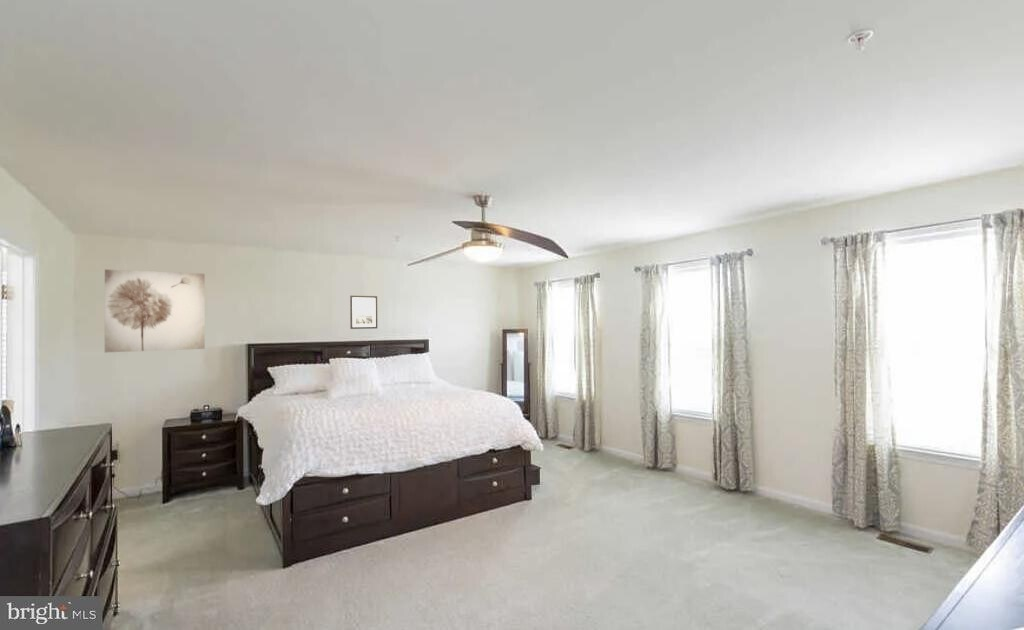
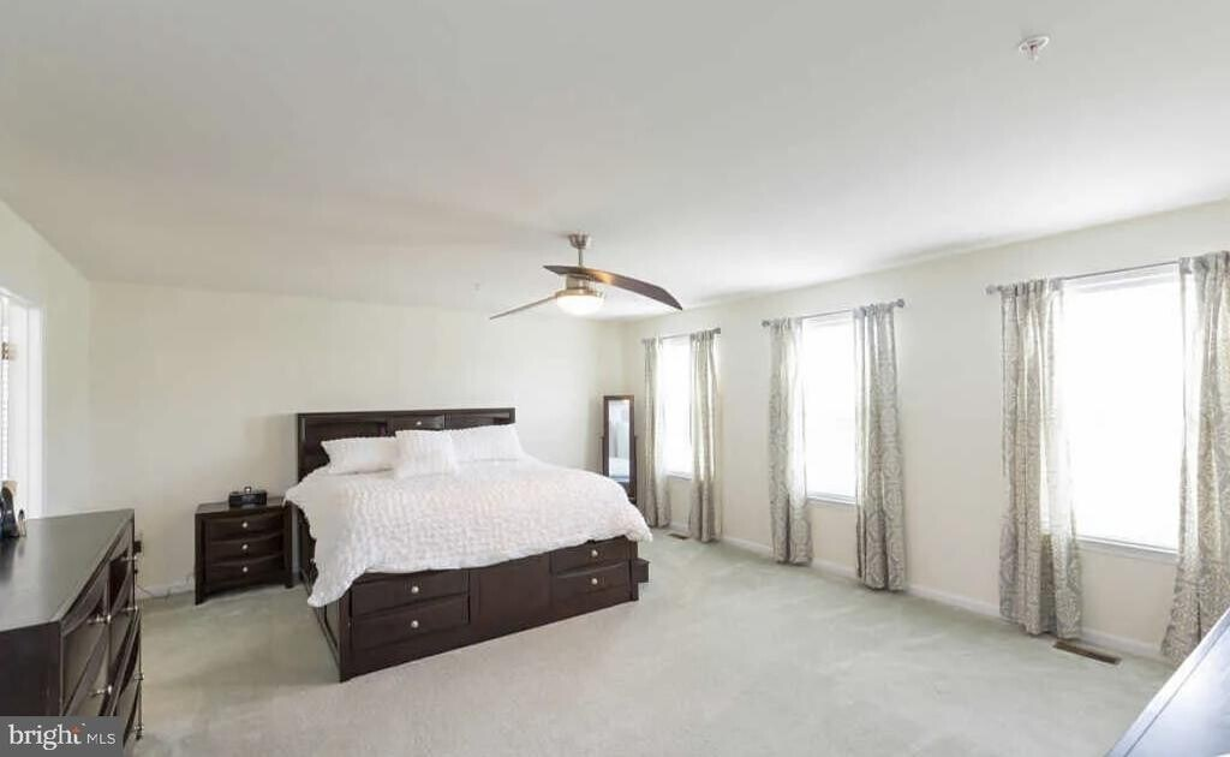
- wall art (157, 311)
- wall art (364, 312)
